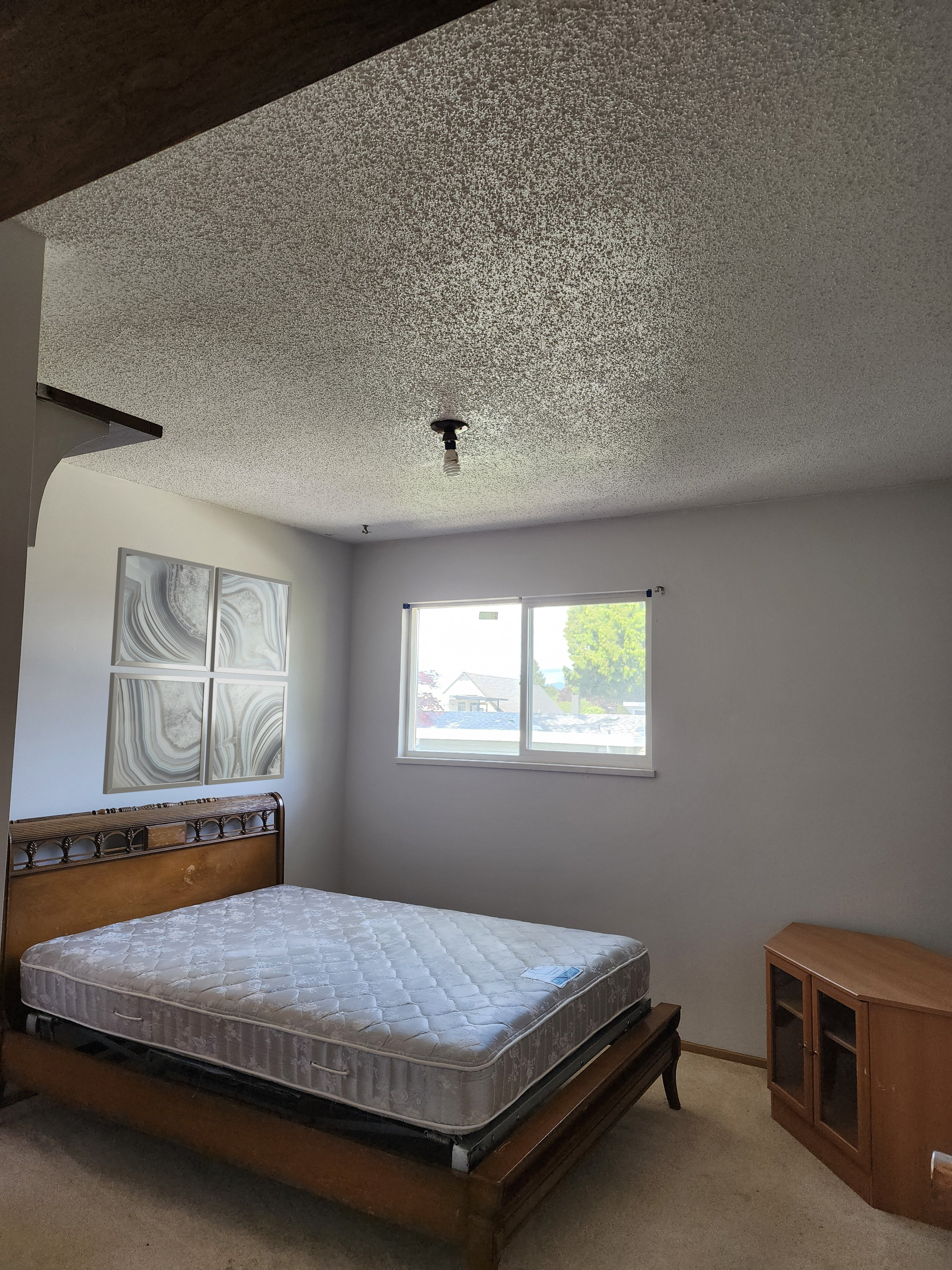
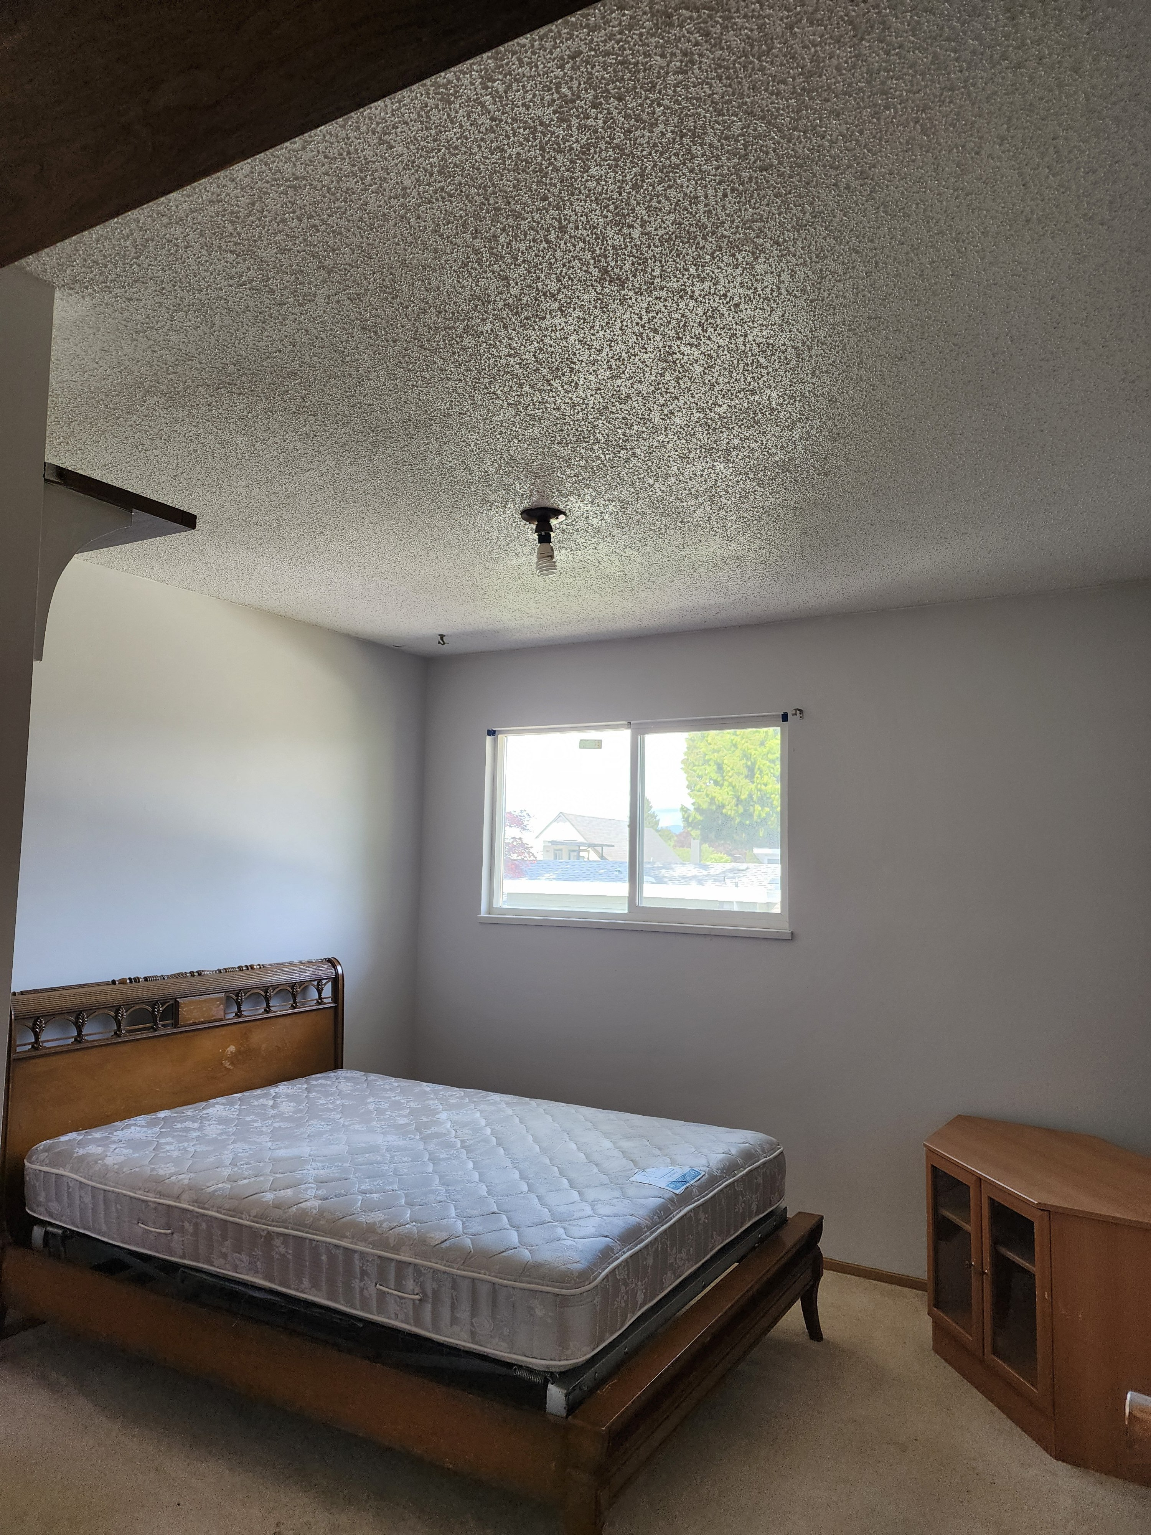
- wall art (208, 678)
